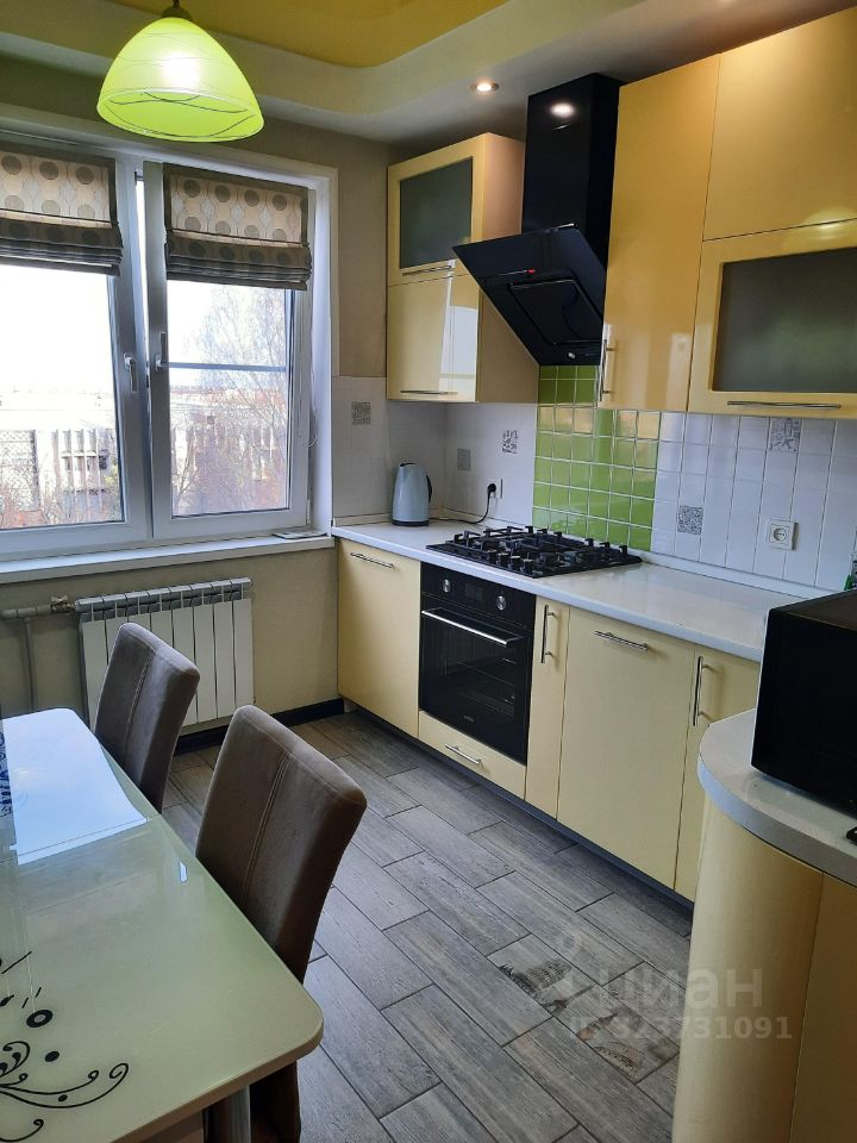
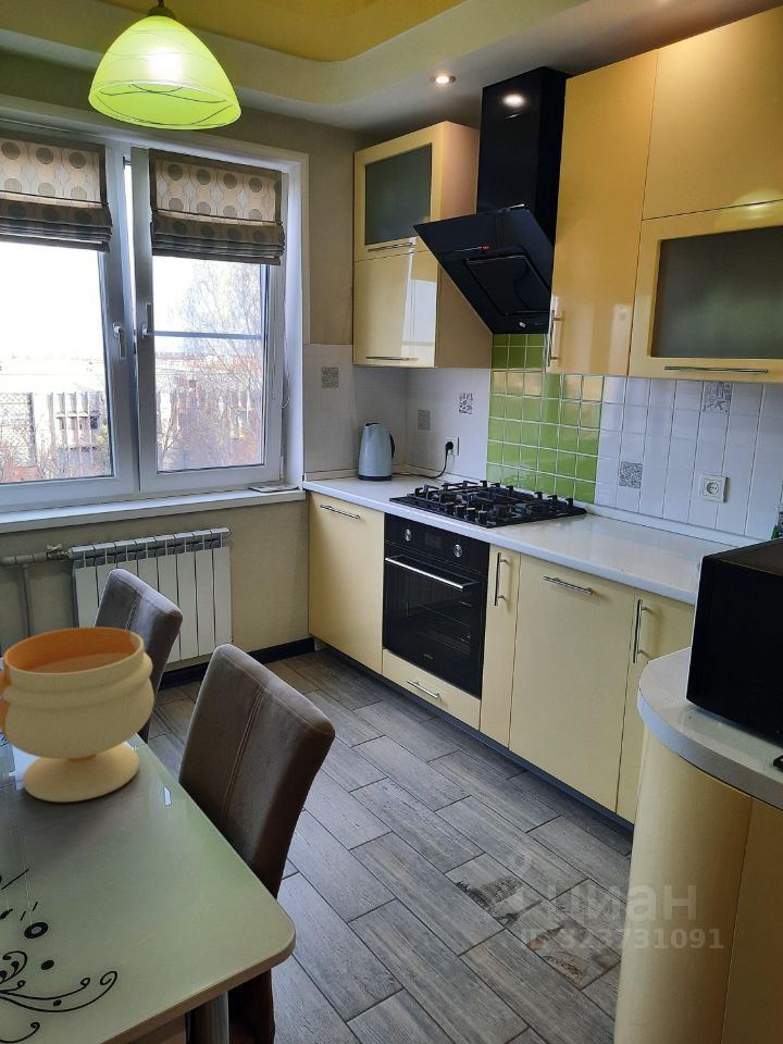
+ footed bowl (78, 712)
